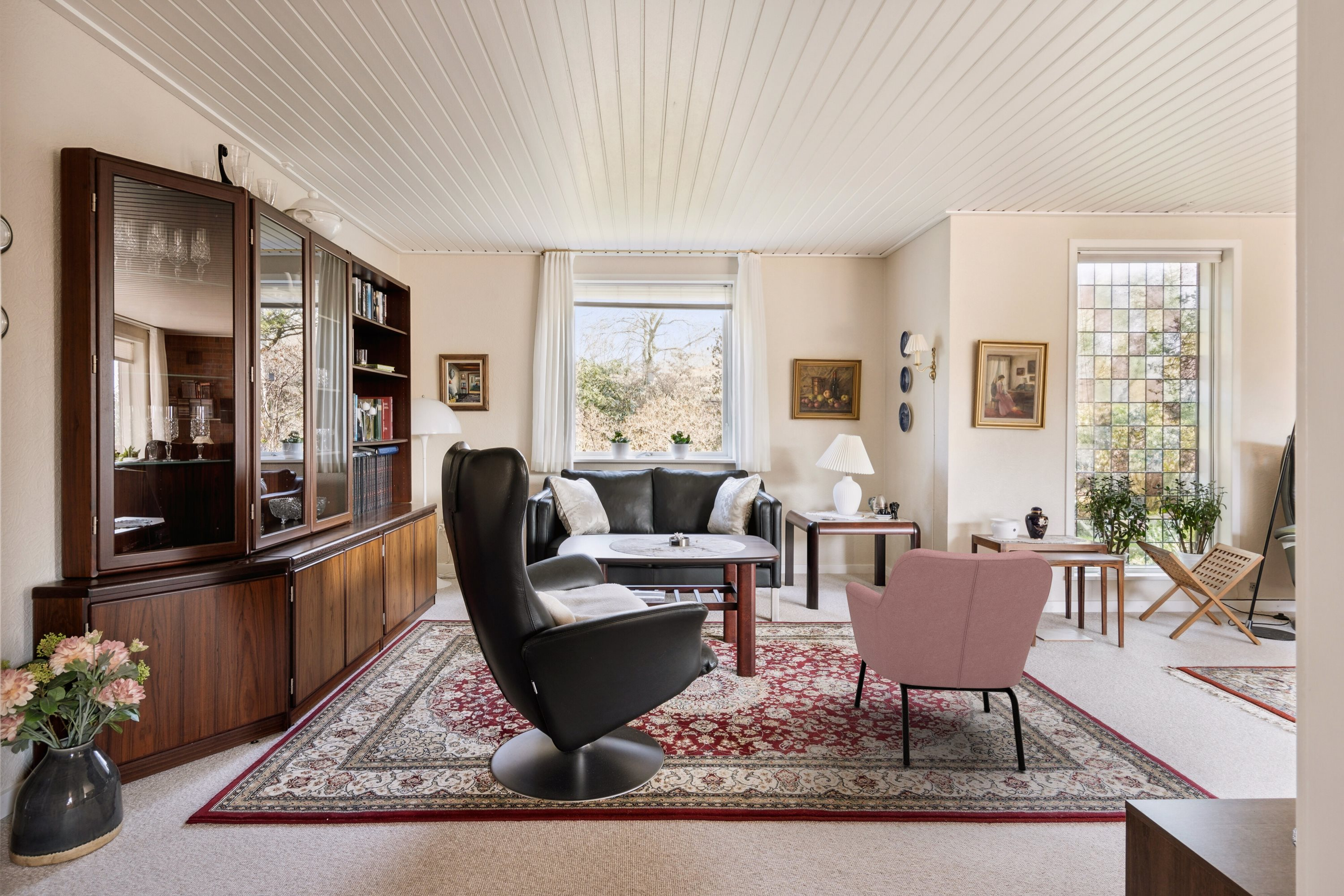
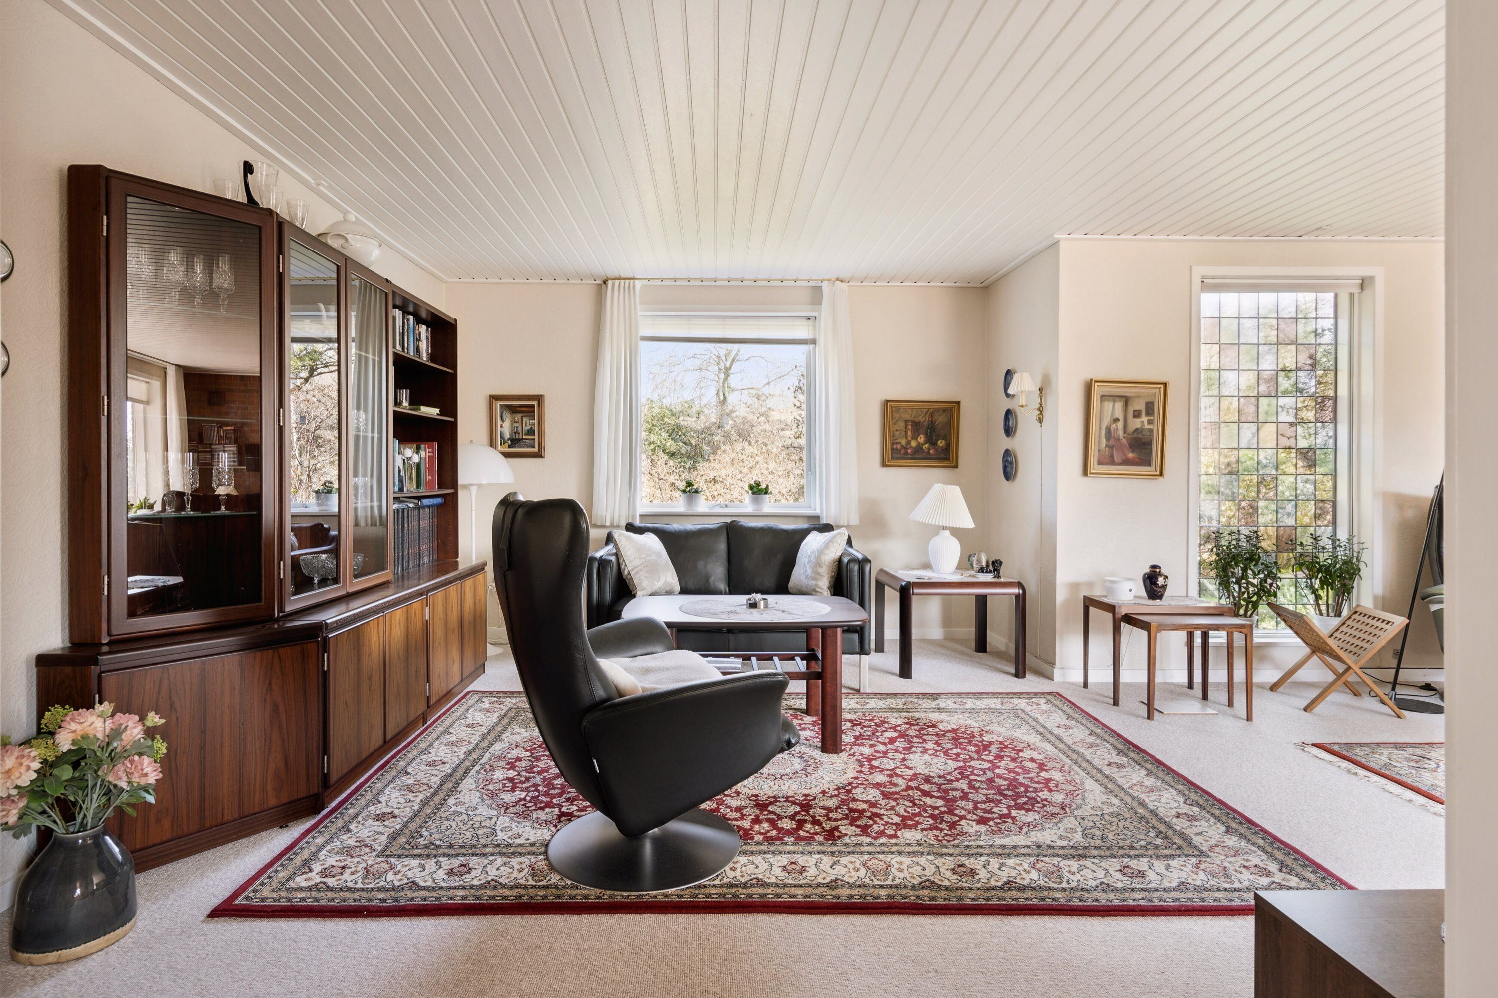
- armchair (944, 639)
